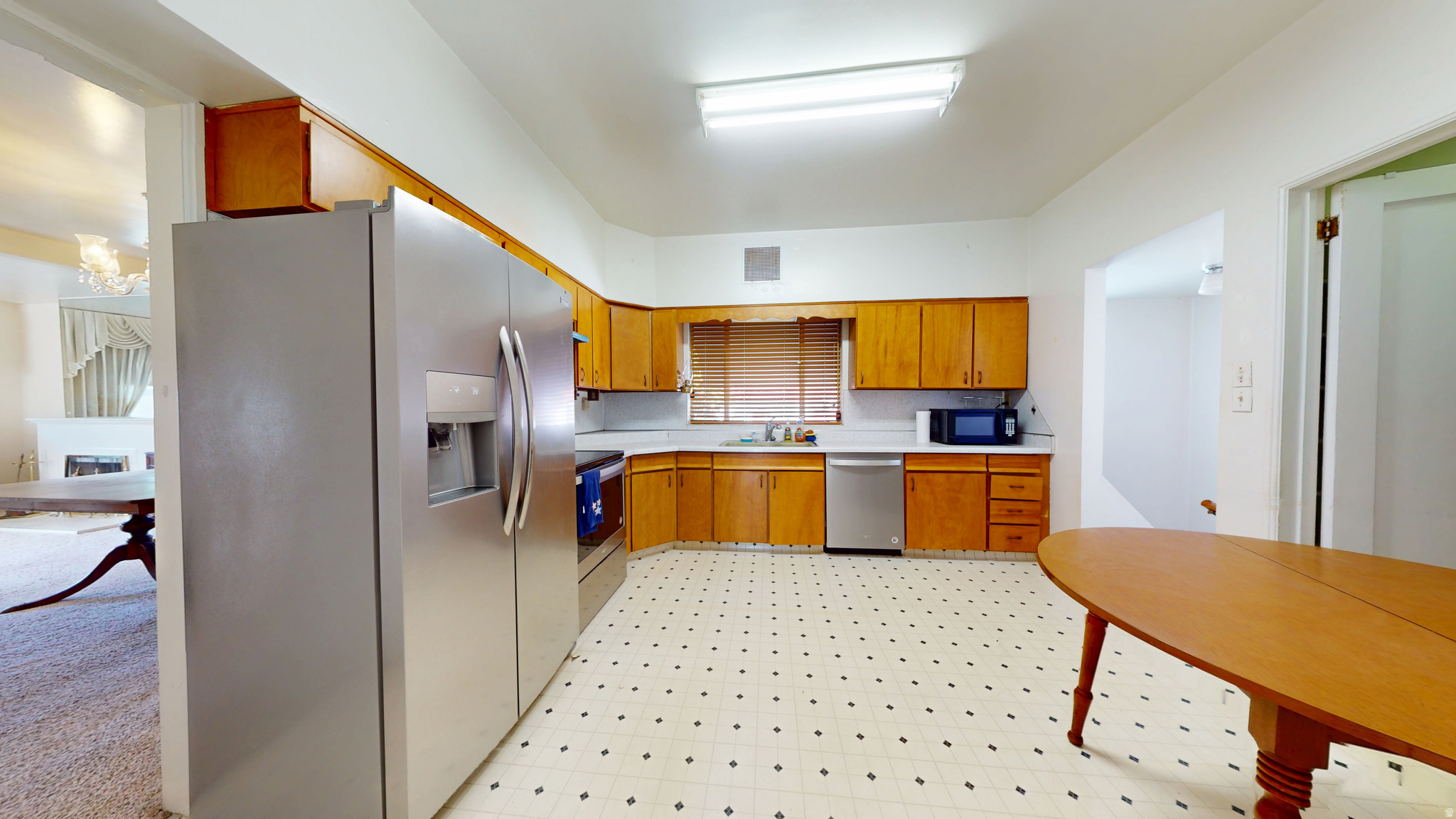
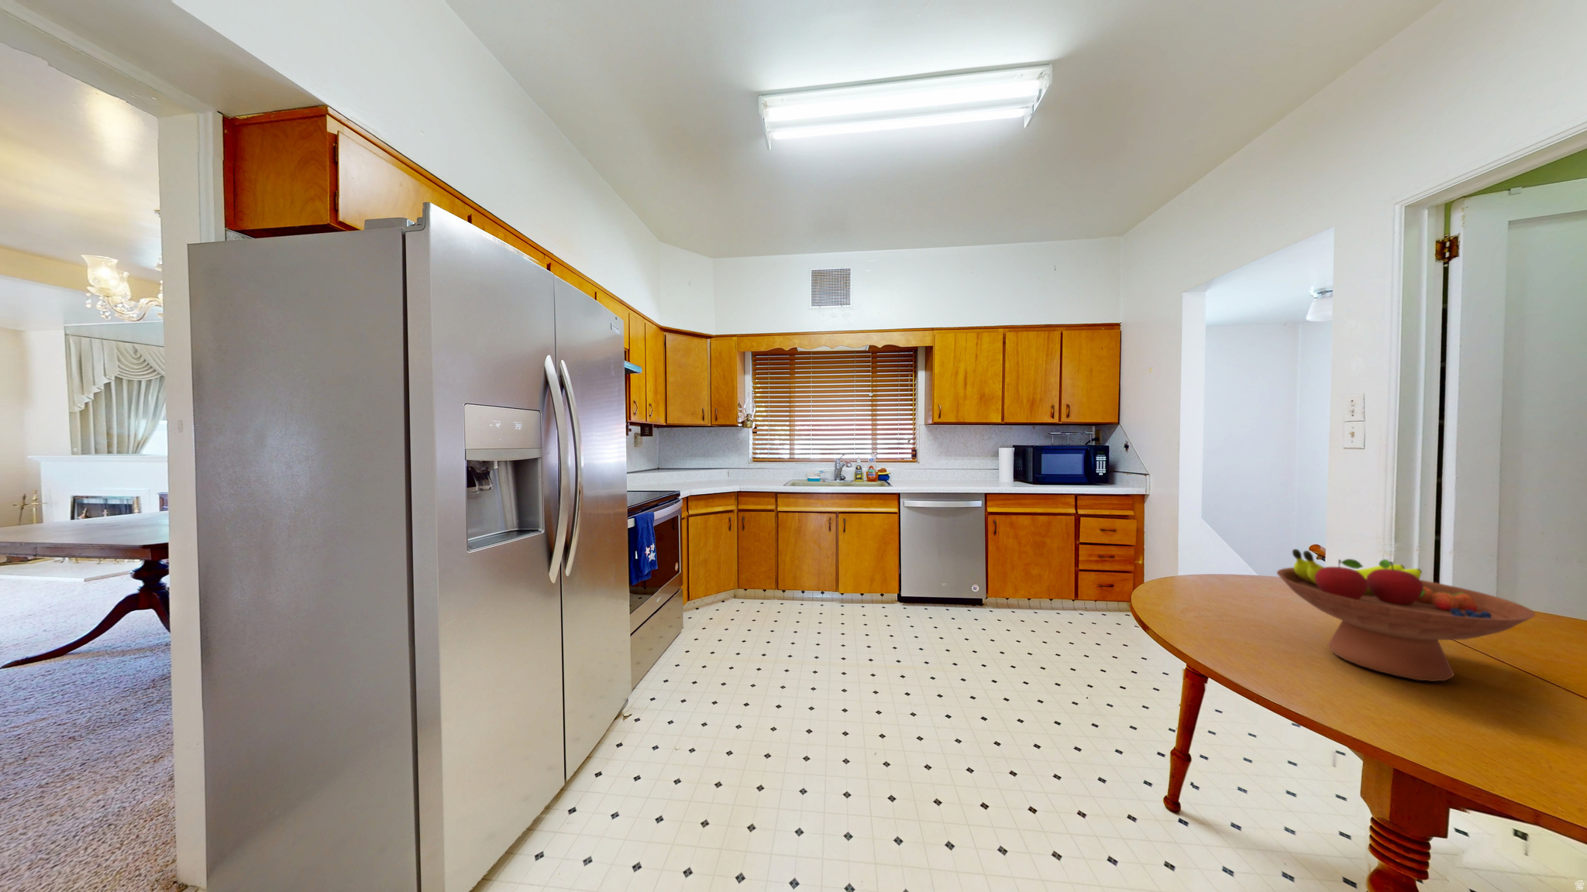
+ fruit bowl (1388, 612)
